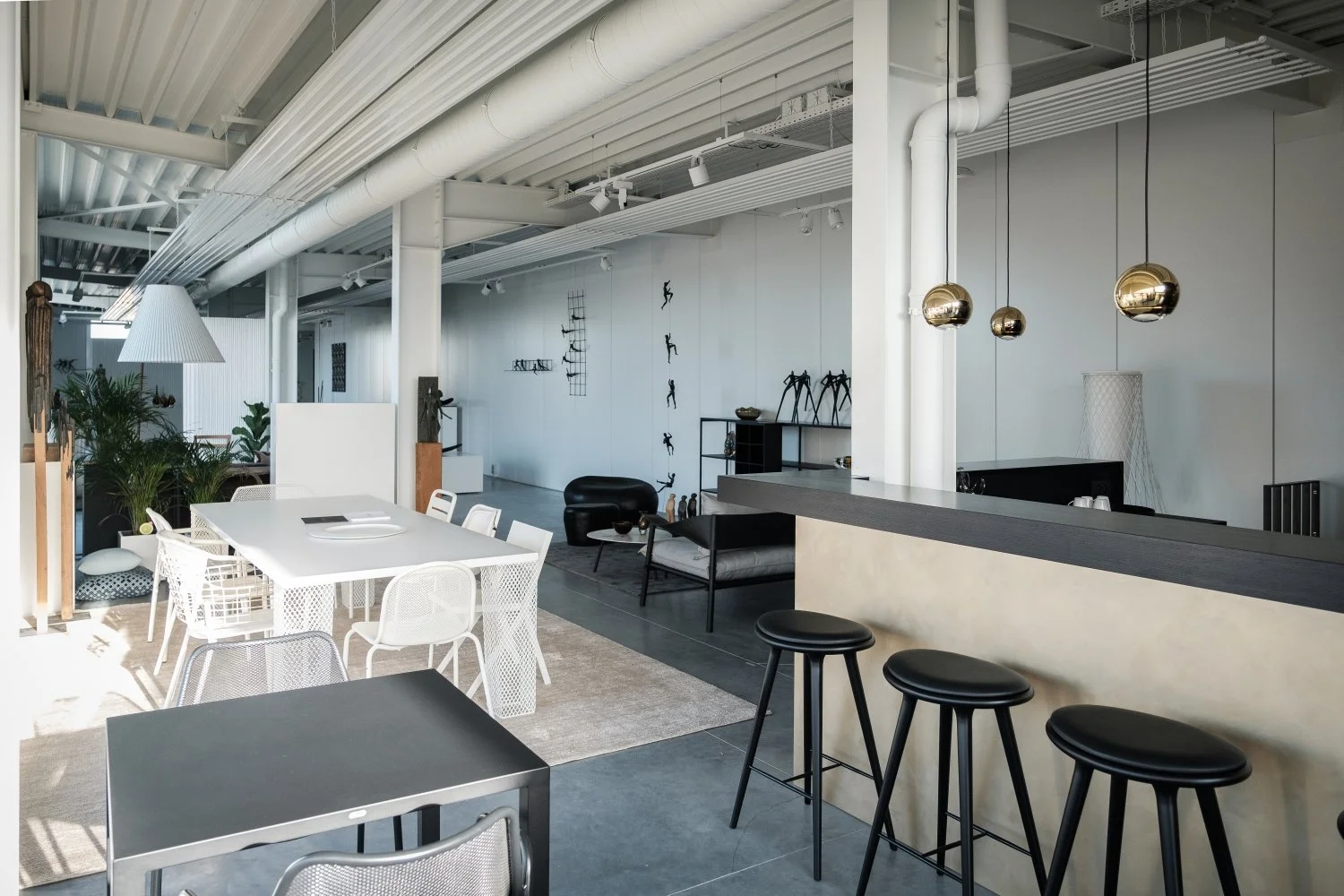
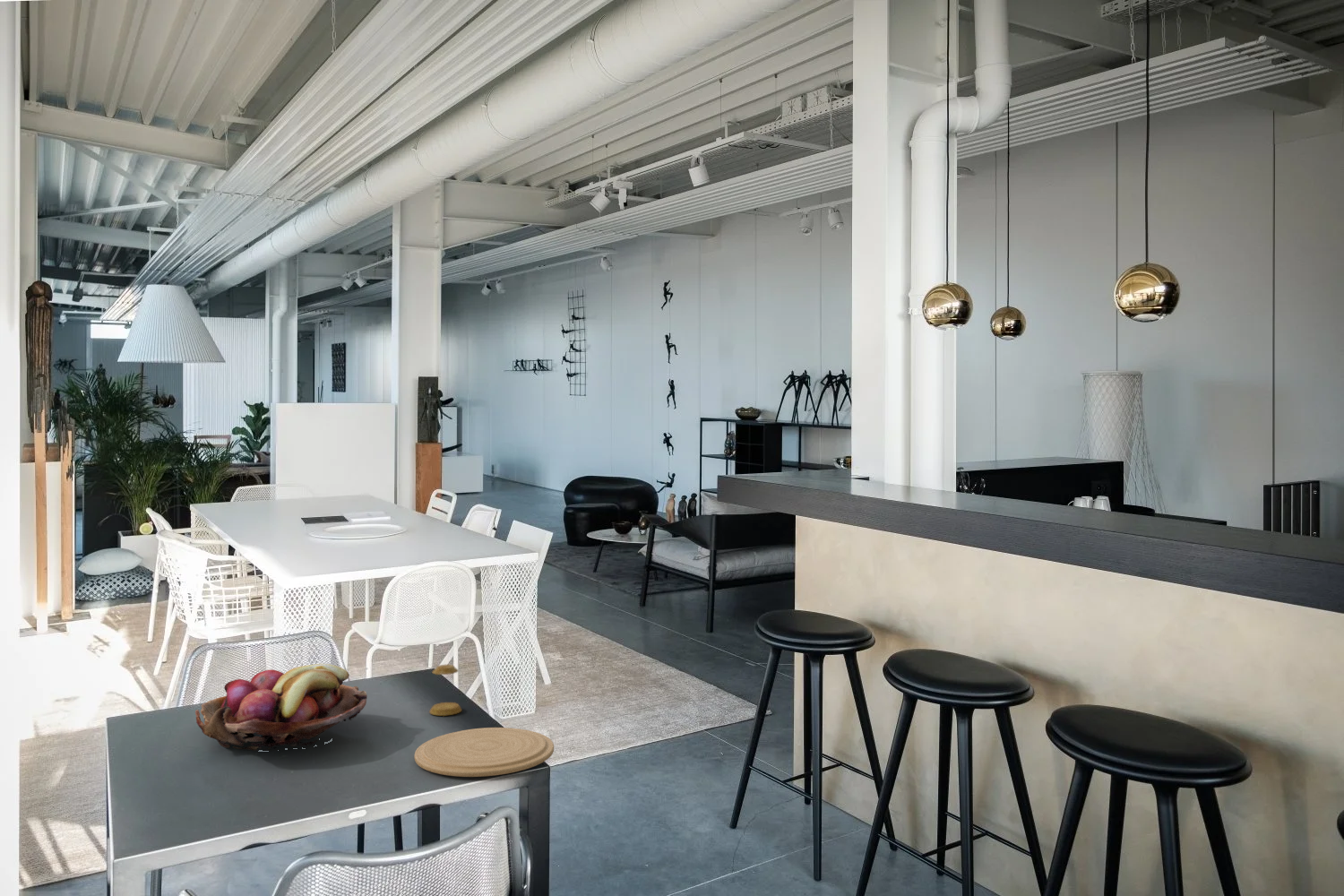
+ salt shaker (445, 702)
+ plate (485, 749)
+ fruit basket (285, 702)
